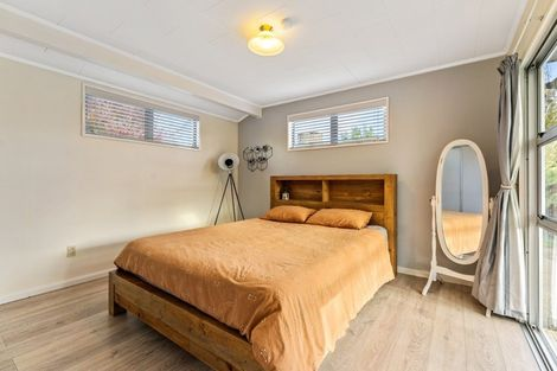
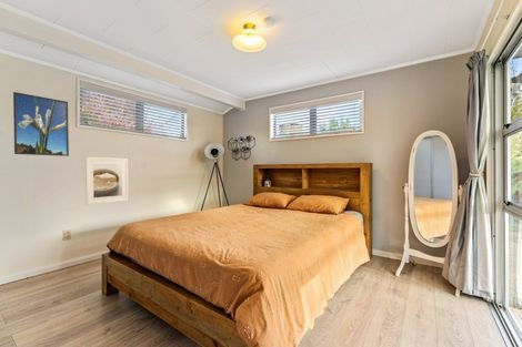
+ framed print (42, 125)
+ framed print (108, 180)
